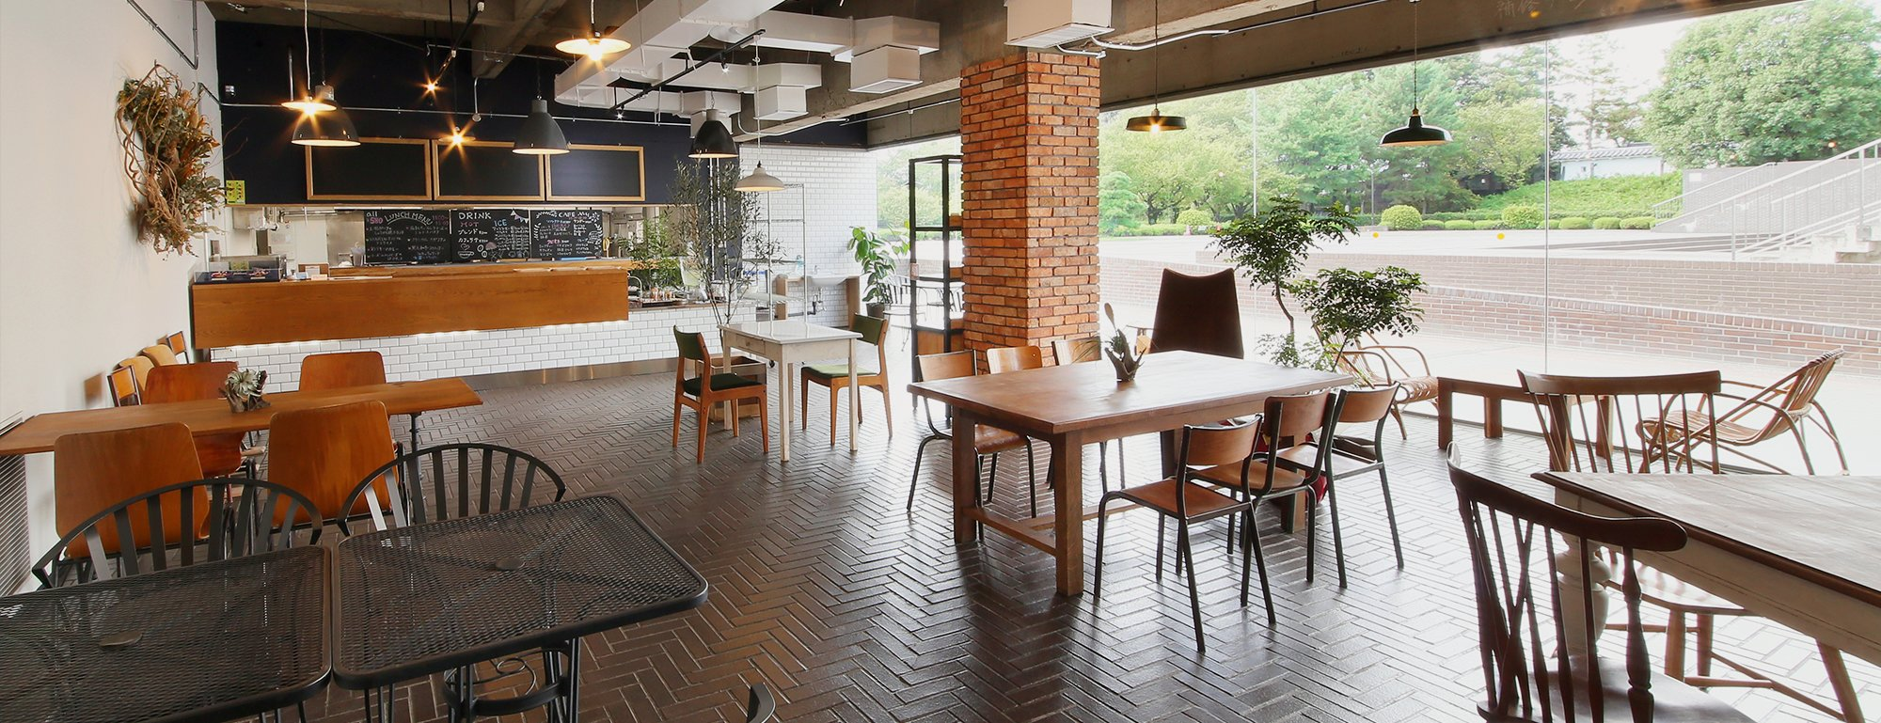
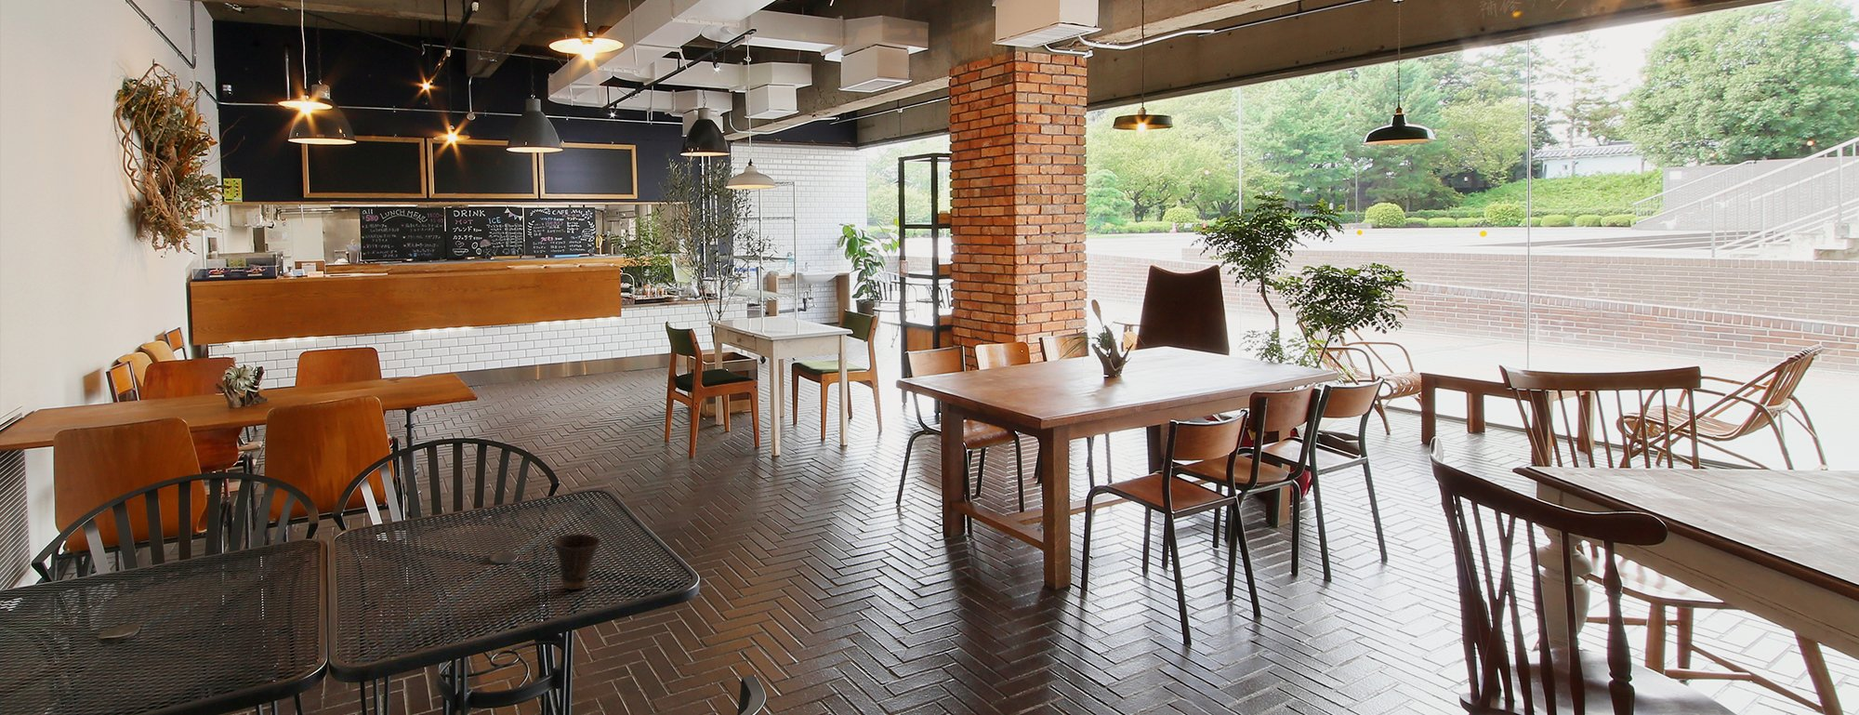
+ cup (577, 562)
